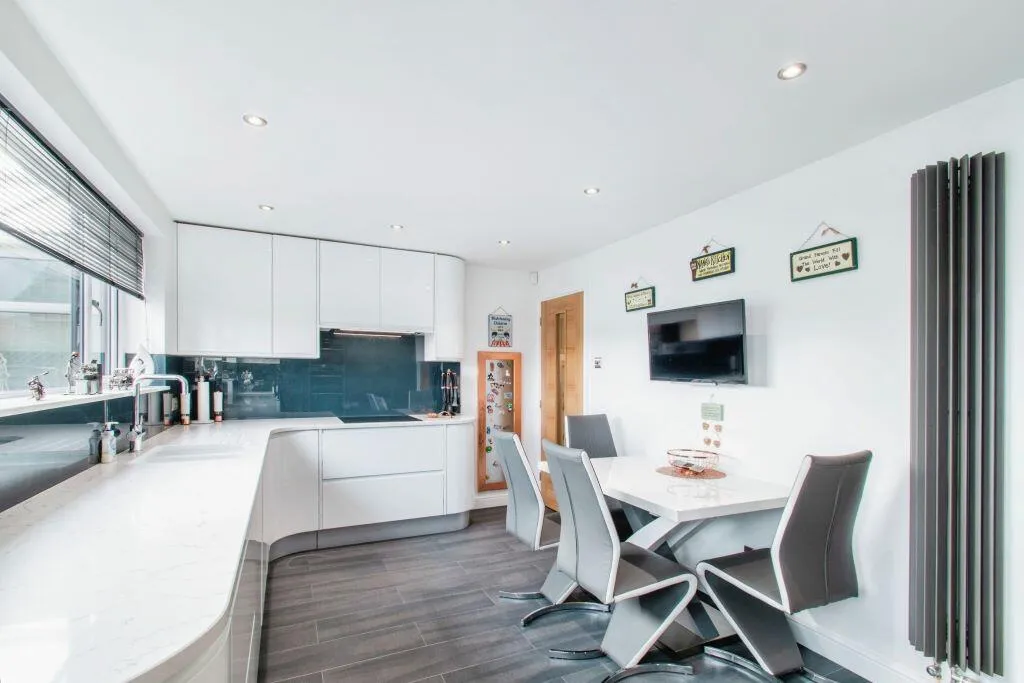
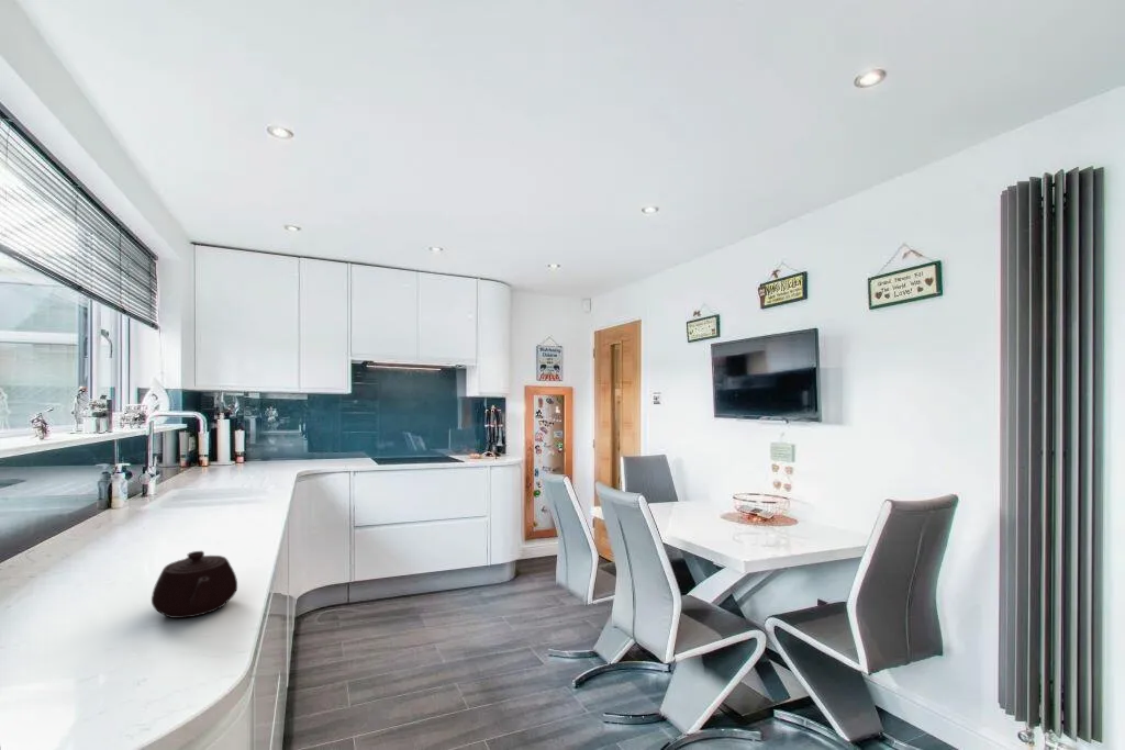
+ teapot (196, 581)
